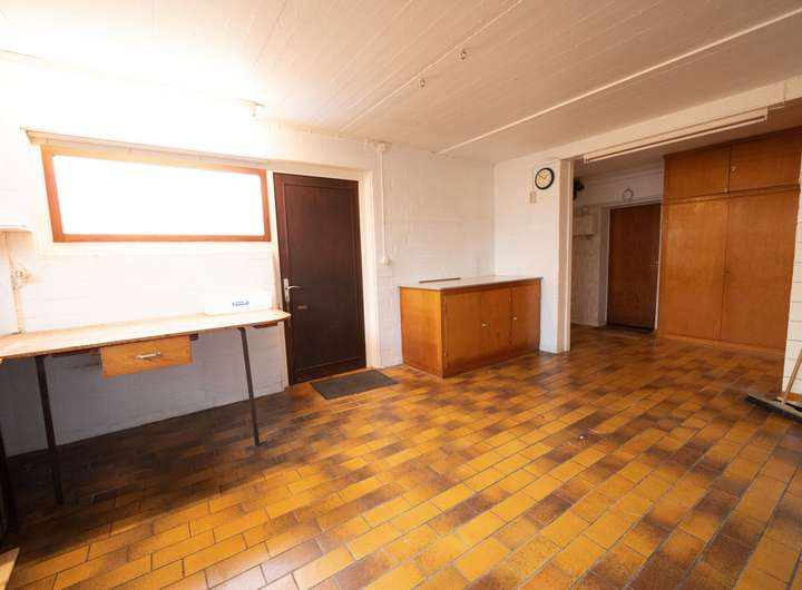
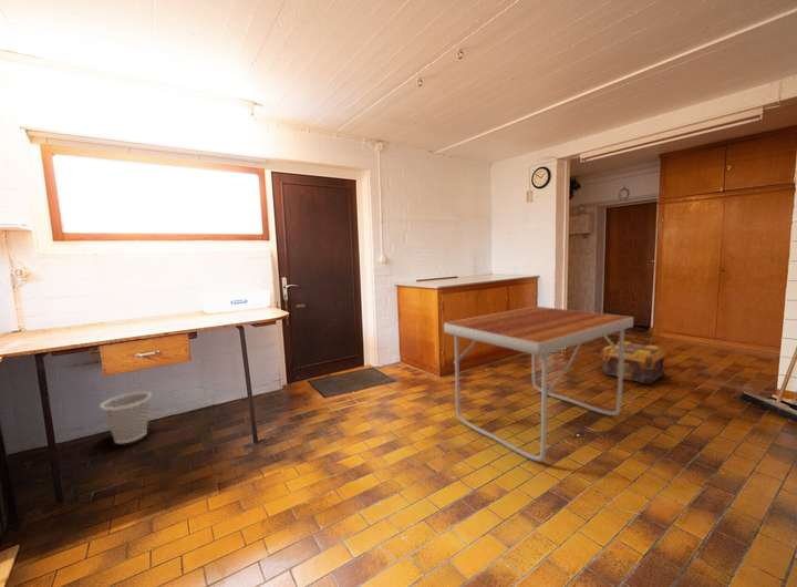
+ wastebasket (128, 418)
+ folding table (535, 370)
+ storage box (632, 360)
